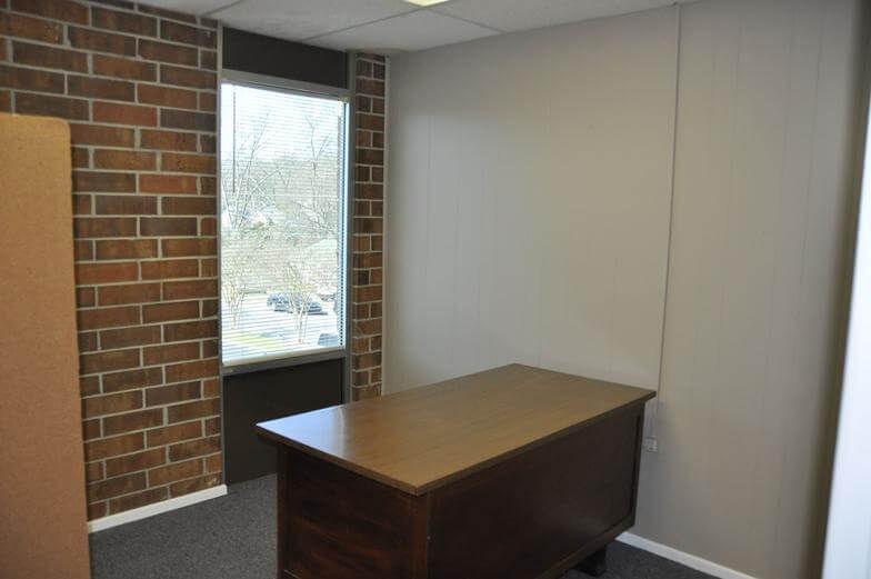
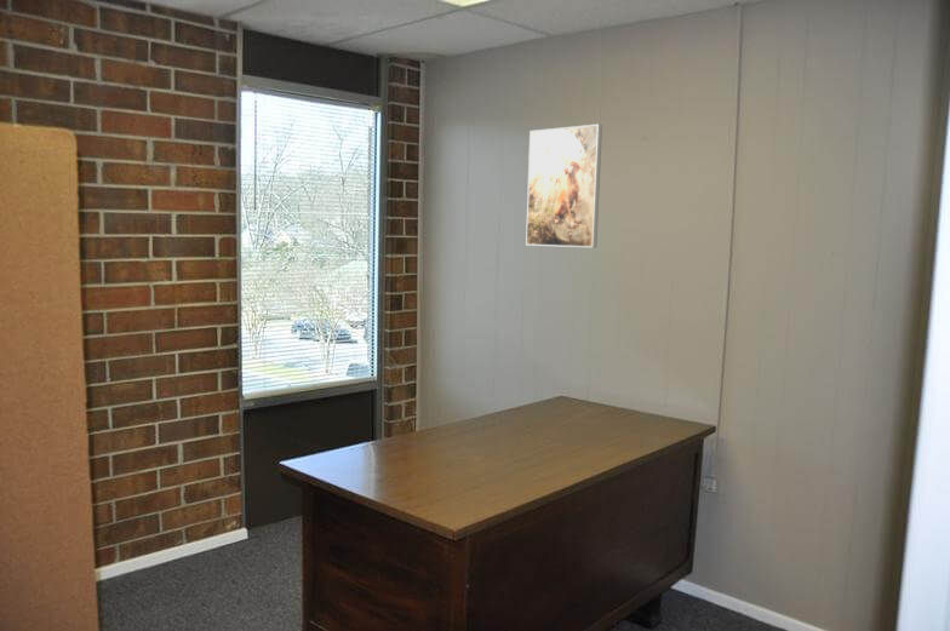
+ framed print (562, 187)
